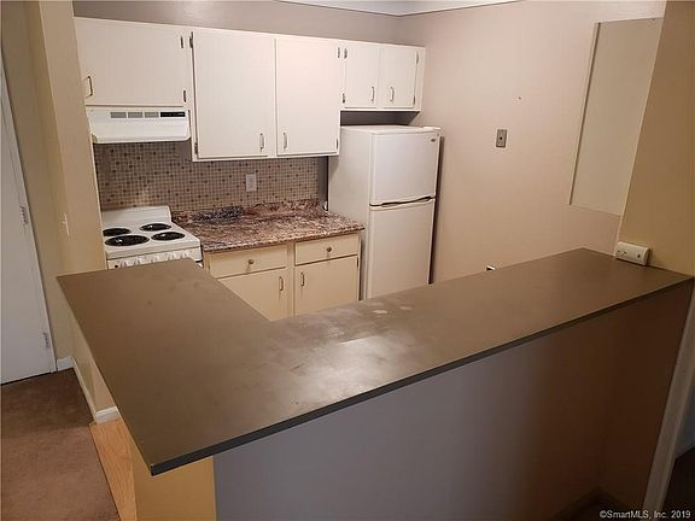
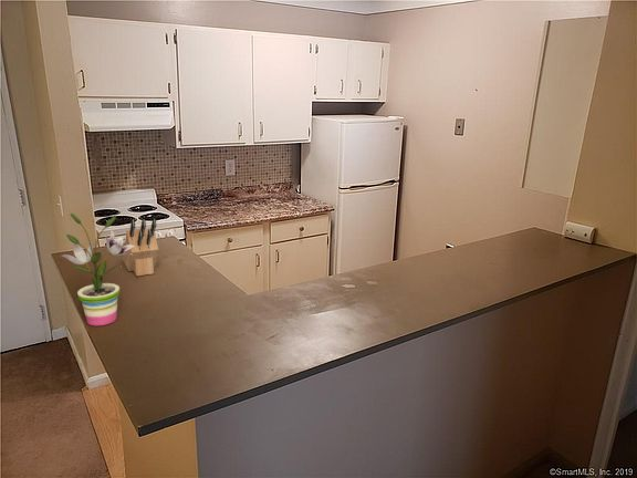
+ potted plant (100, 263)
+ knife block (139, 241)
